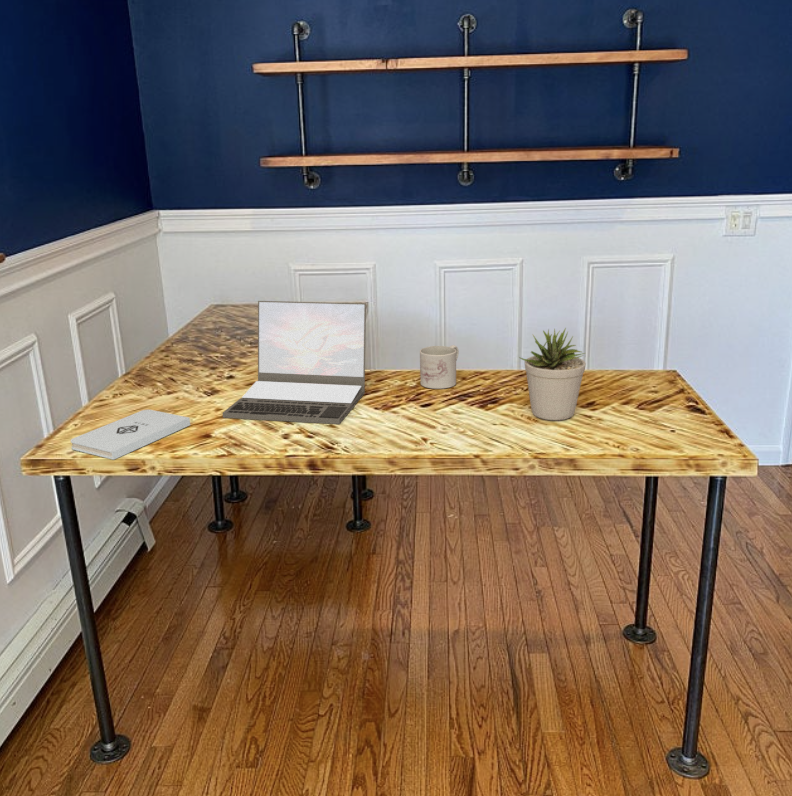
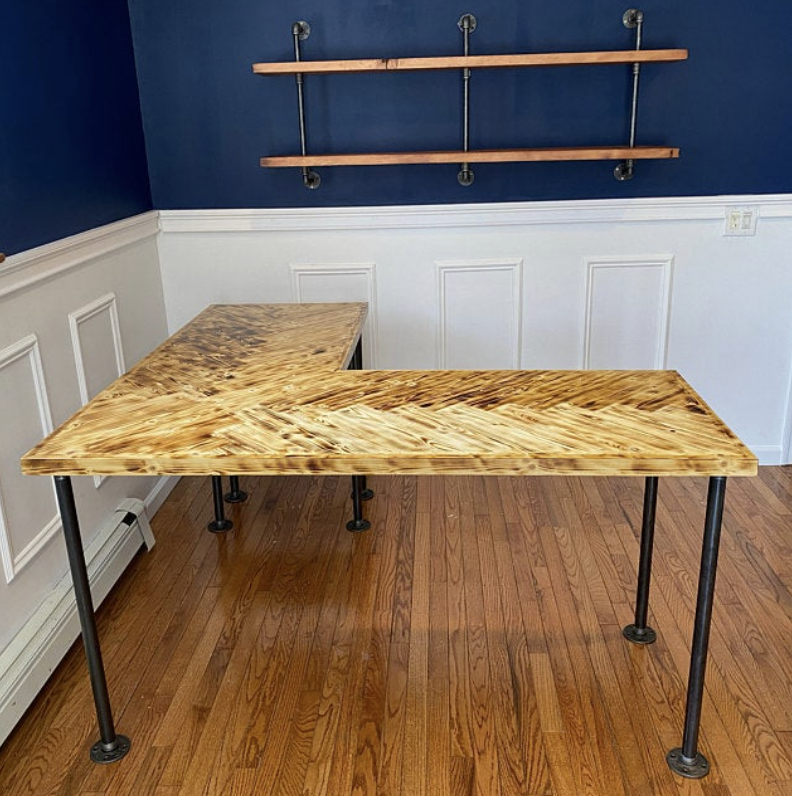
- laptop (296, 358)
- potted plant (552, 369)
- mug (442, 365)
- notepad (130, 432)
